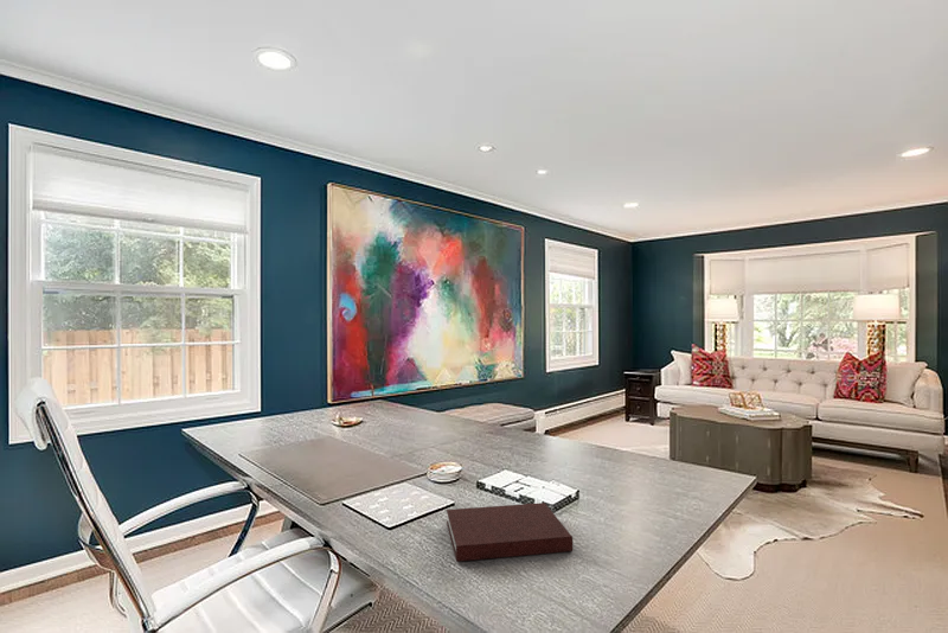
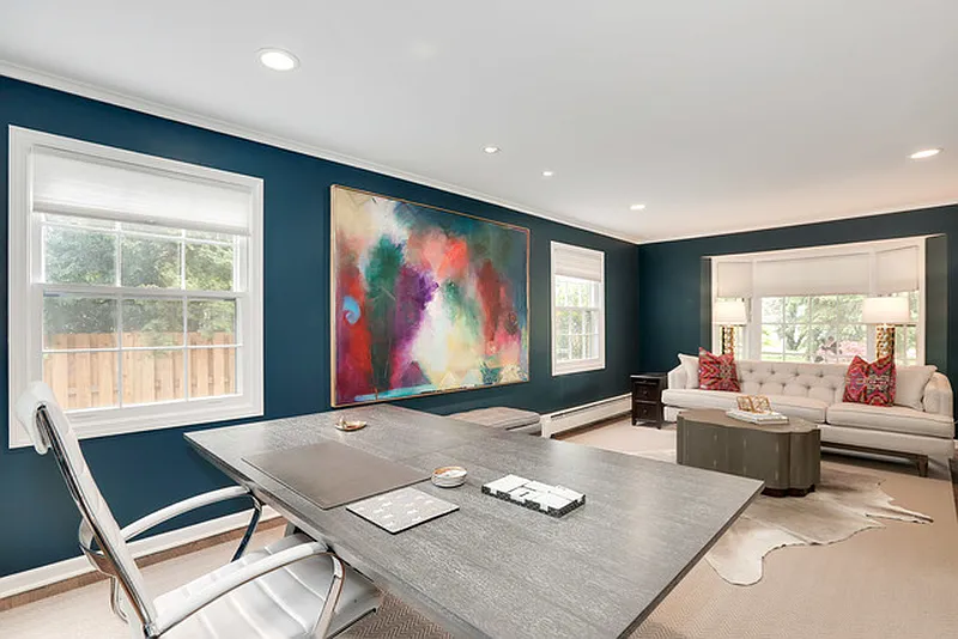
- notebook (505, 529)
